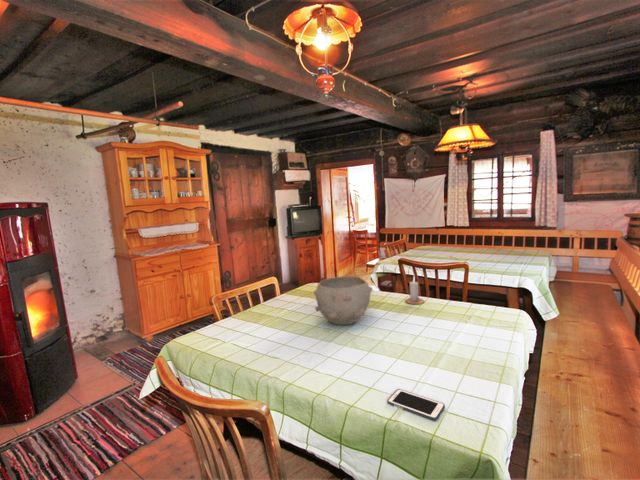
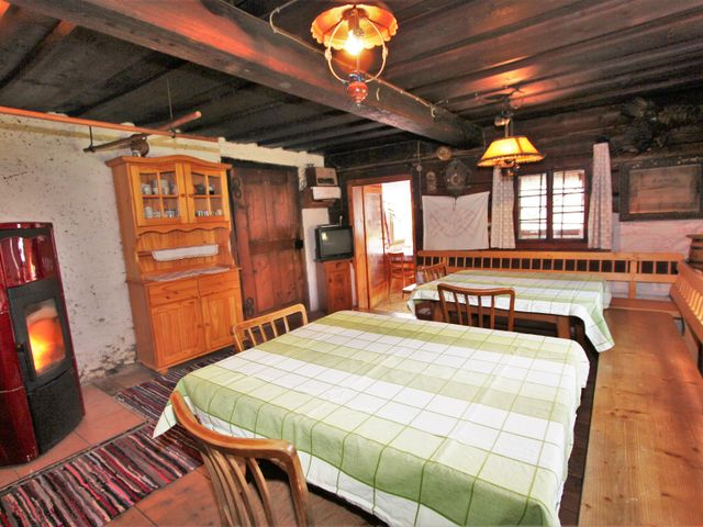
- candle (414, 288)
- cell phone (415, 403)
- bowl (343, 301)
